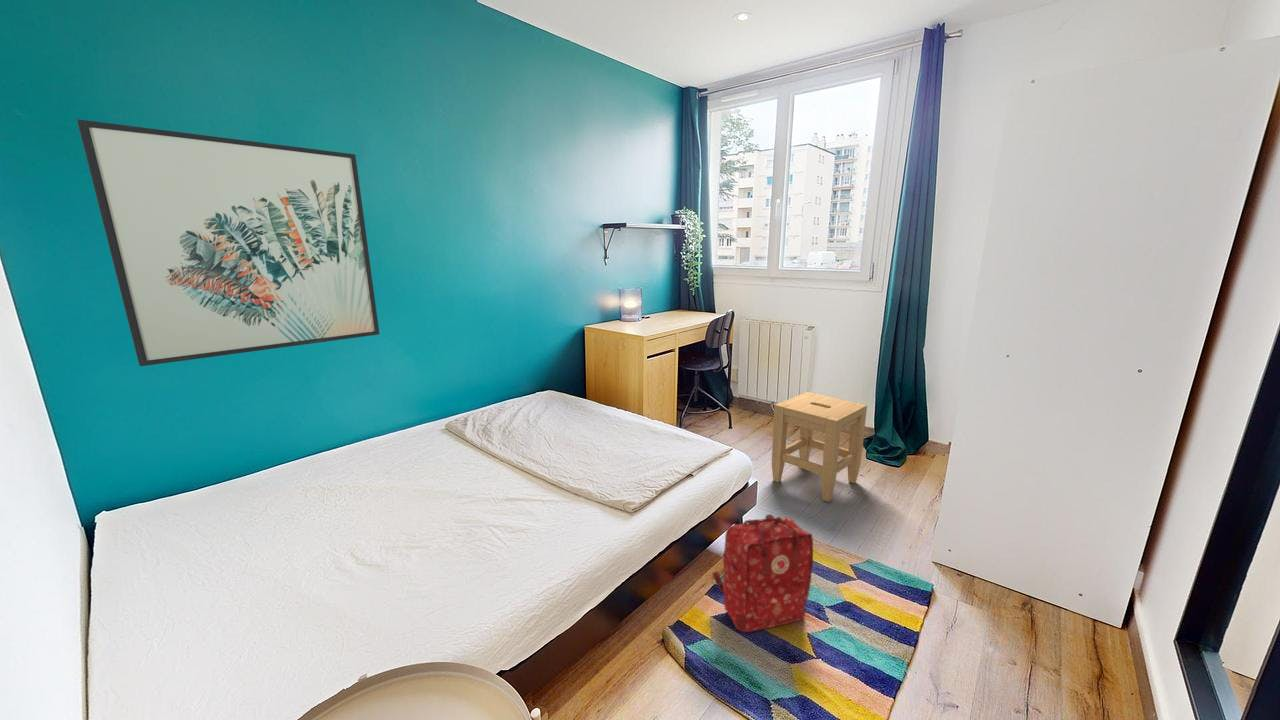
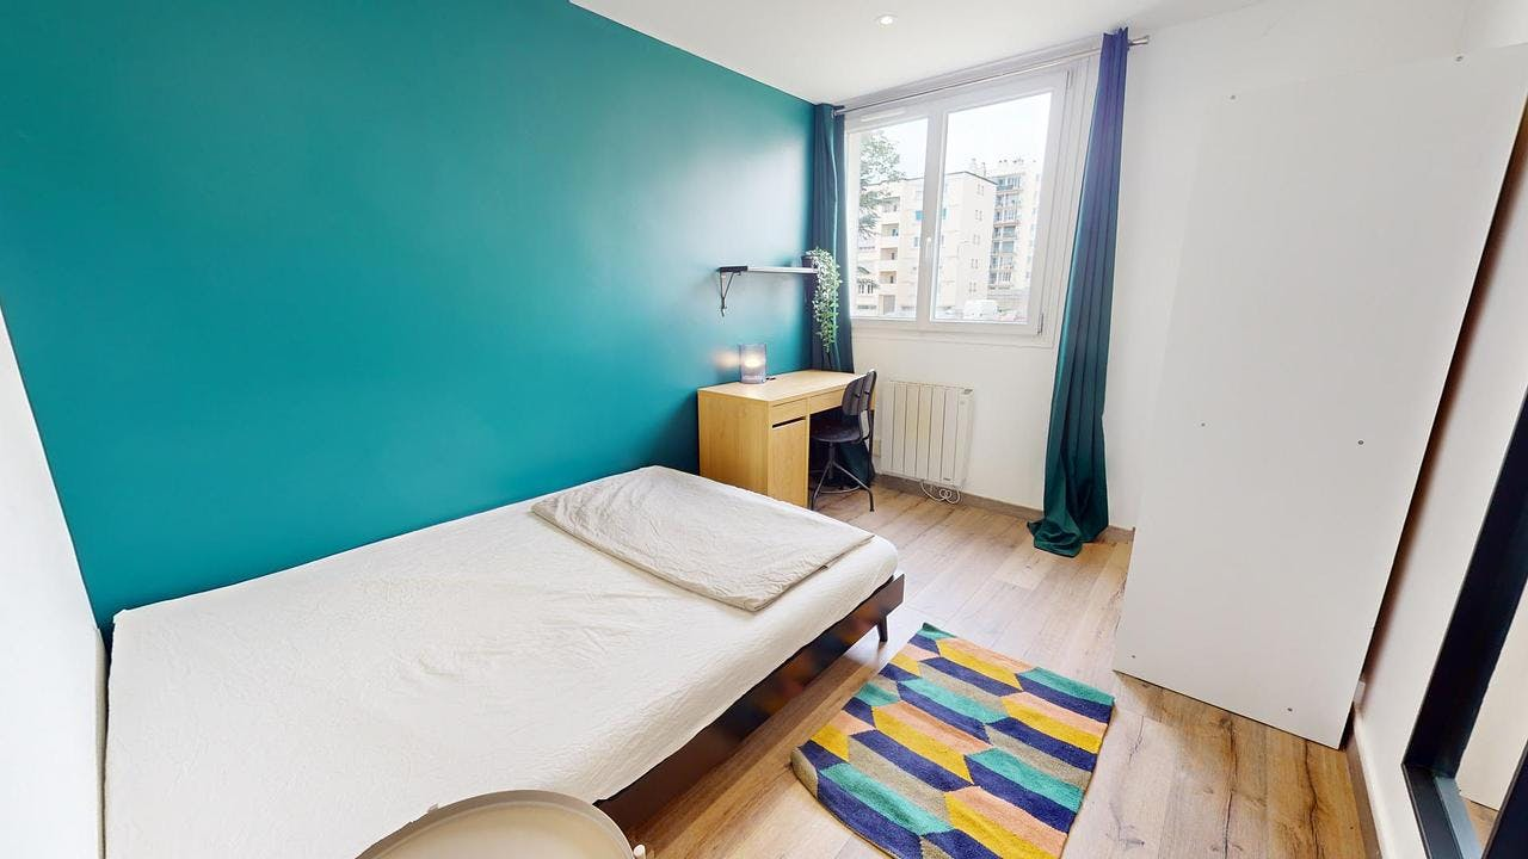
- backpack (762, 562)
- wall art (258, 248)
- stool (817, 443)
